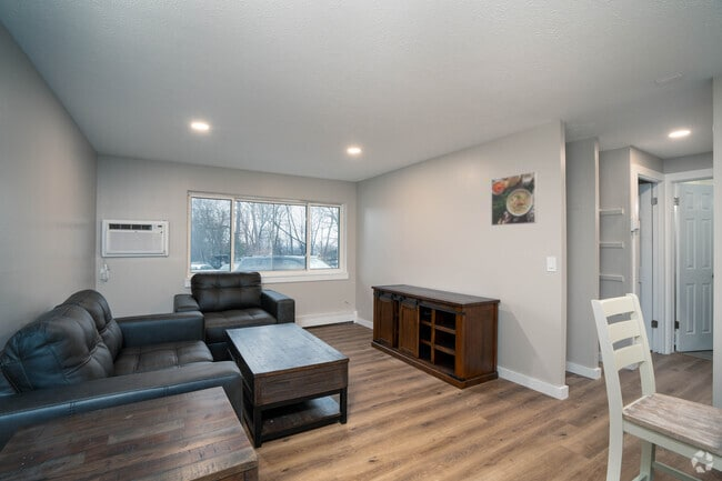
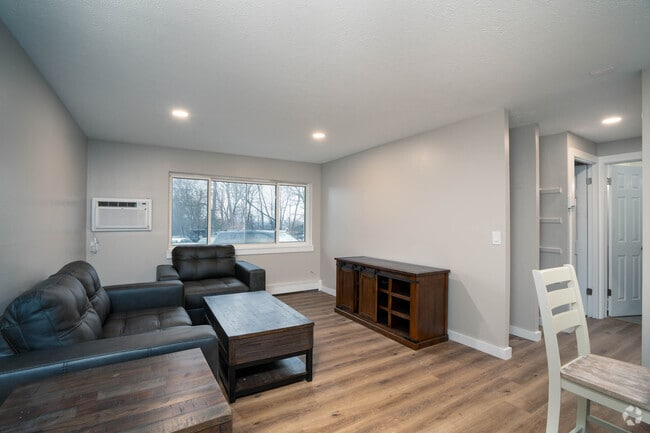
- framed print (512, 200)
